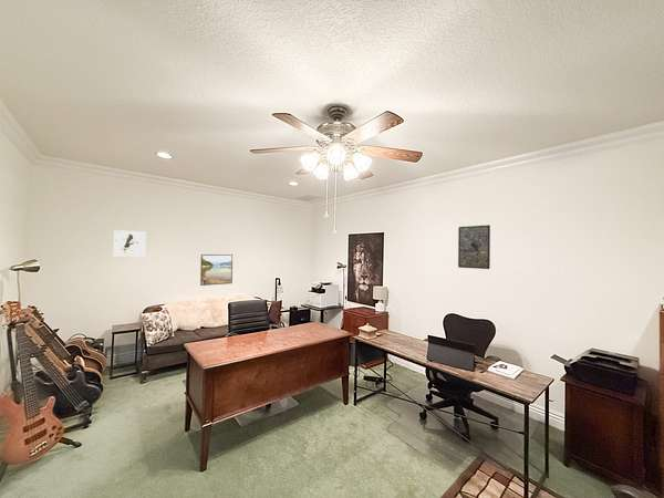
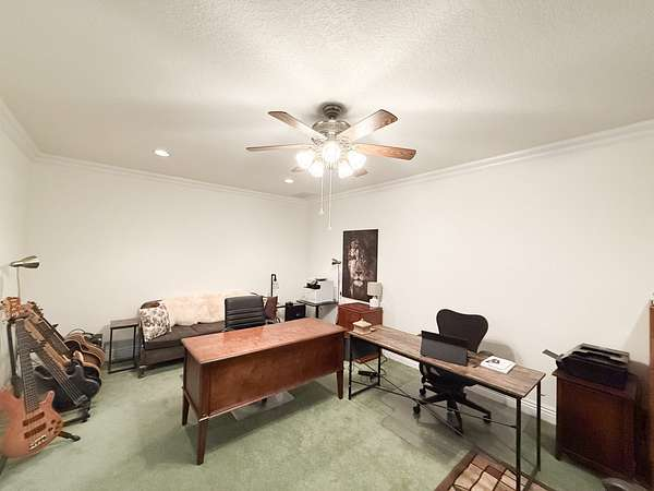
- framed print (473, 247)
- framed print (129, 243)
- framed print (217, 269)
